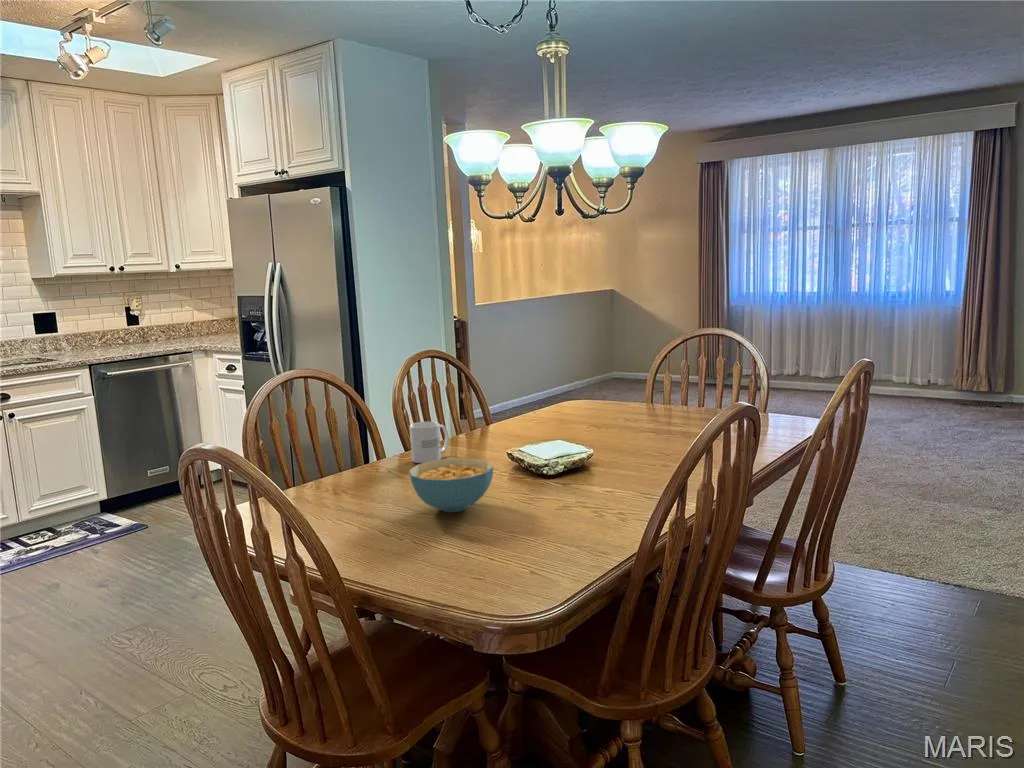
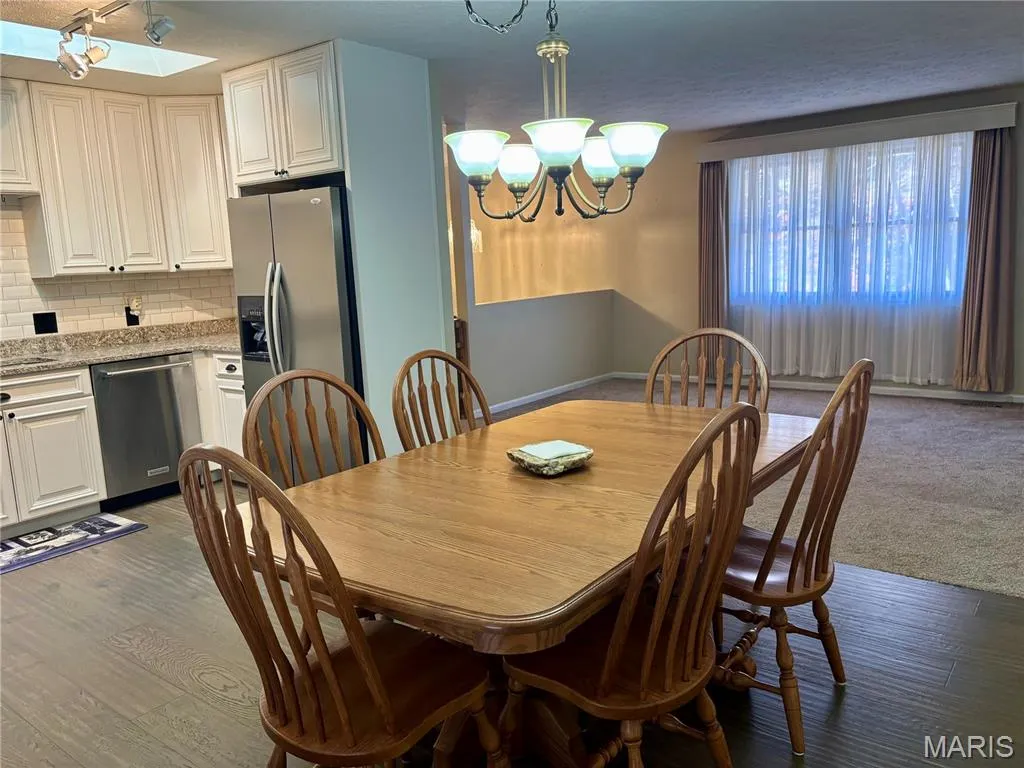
- mug (428, 440)
- cereal bowl (452, 488)
